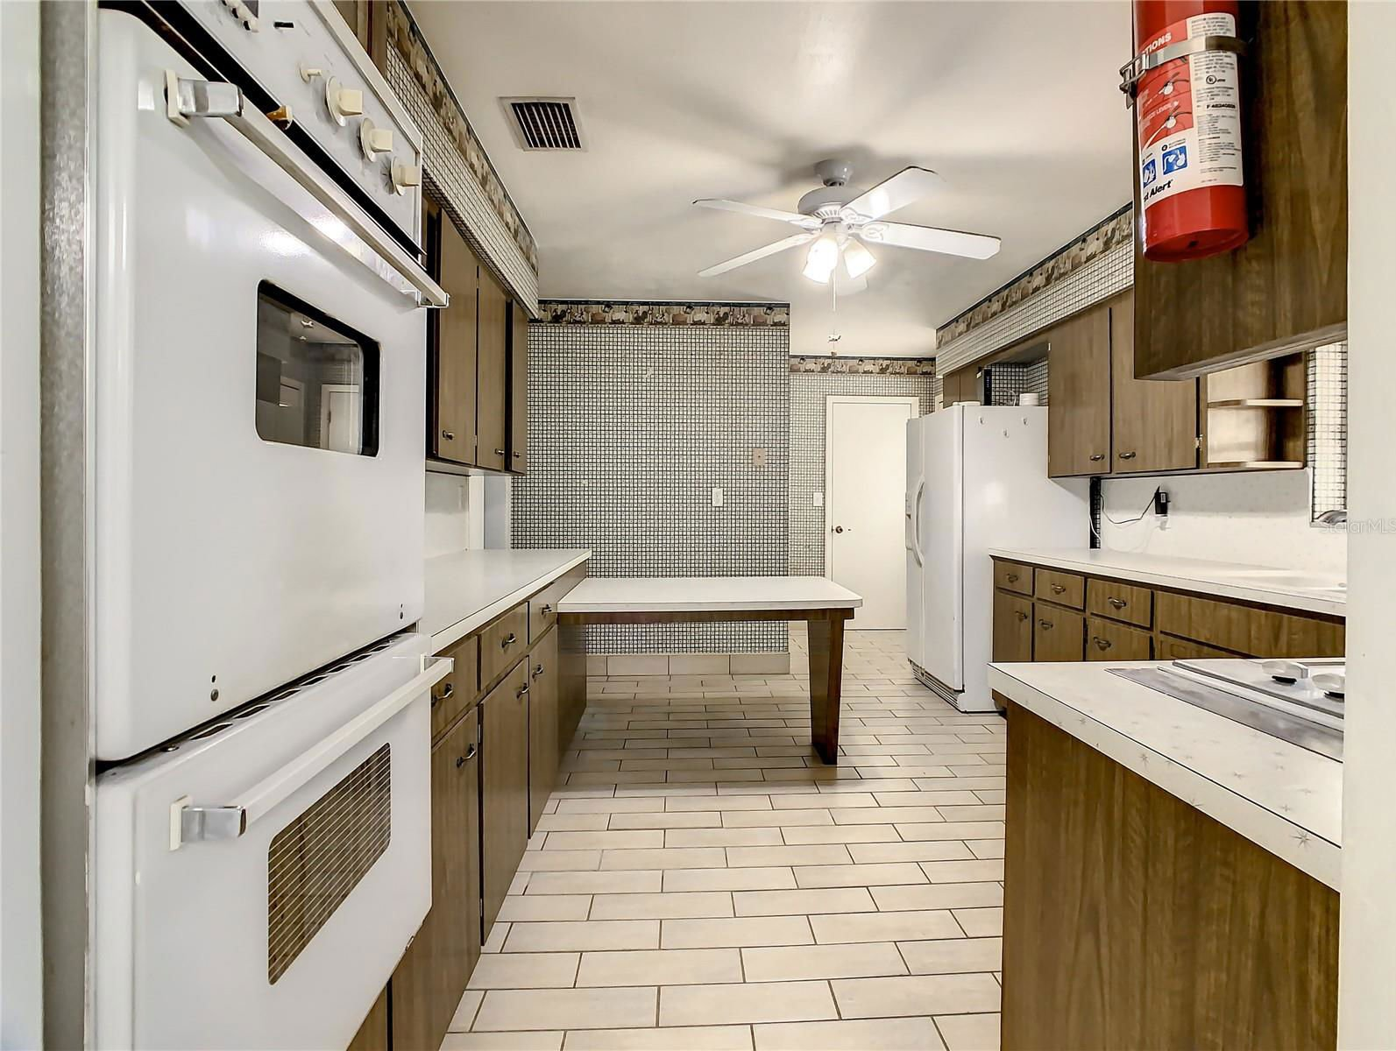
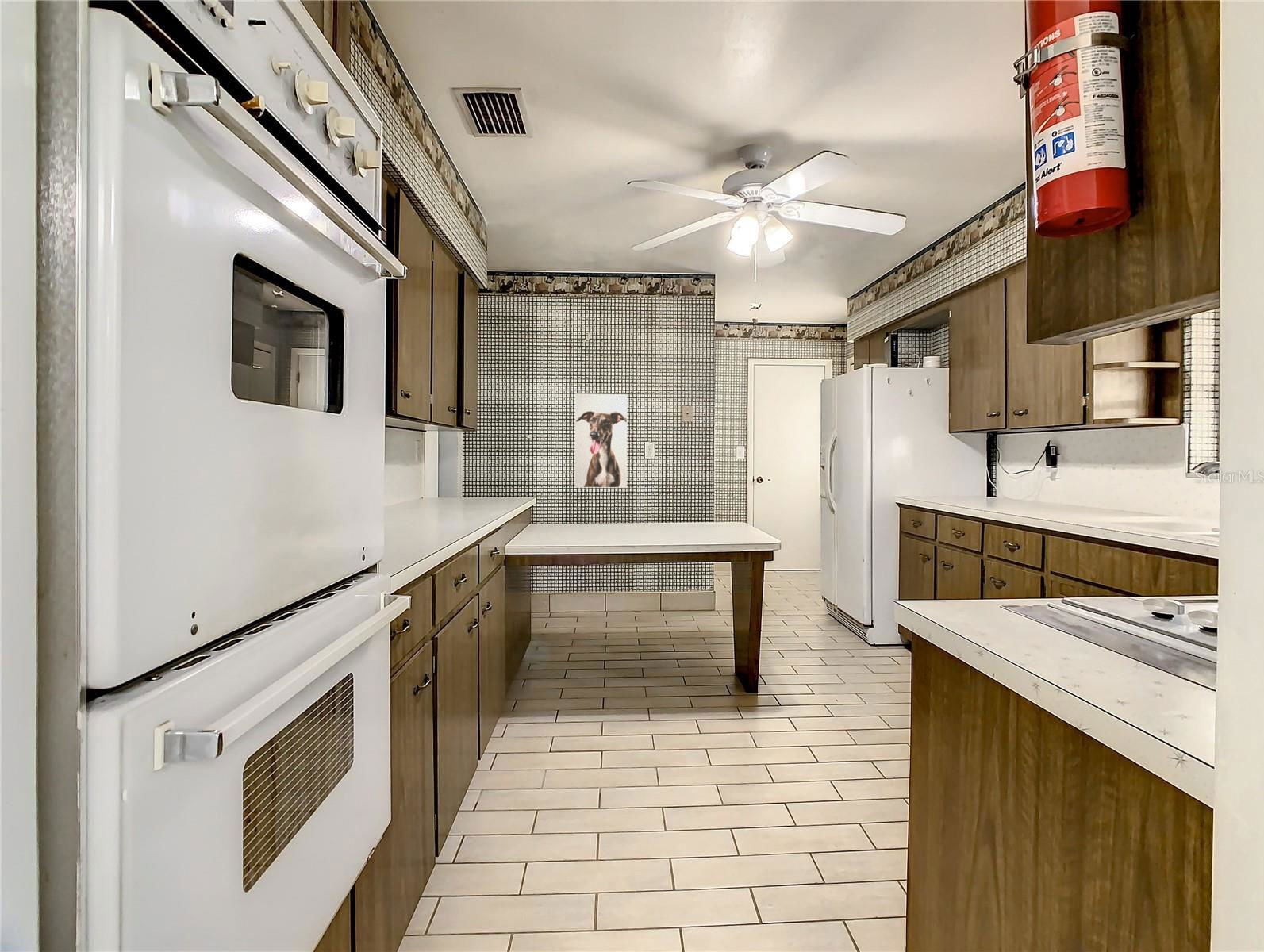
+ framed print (601, 440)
